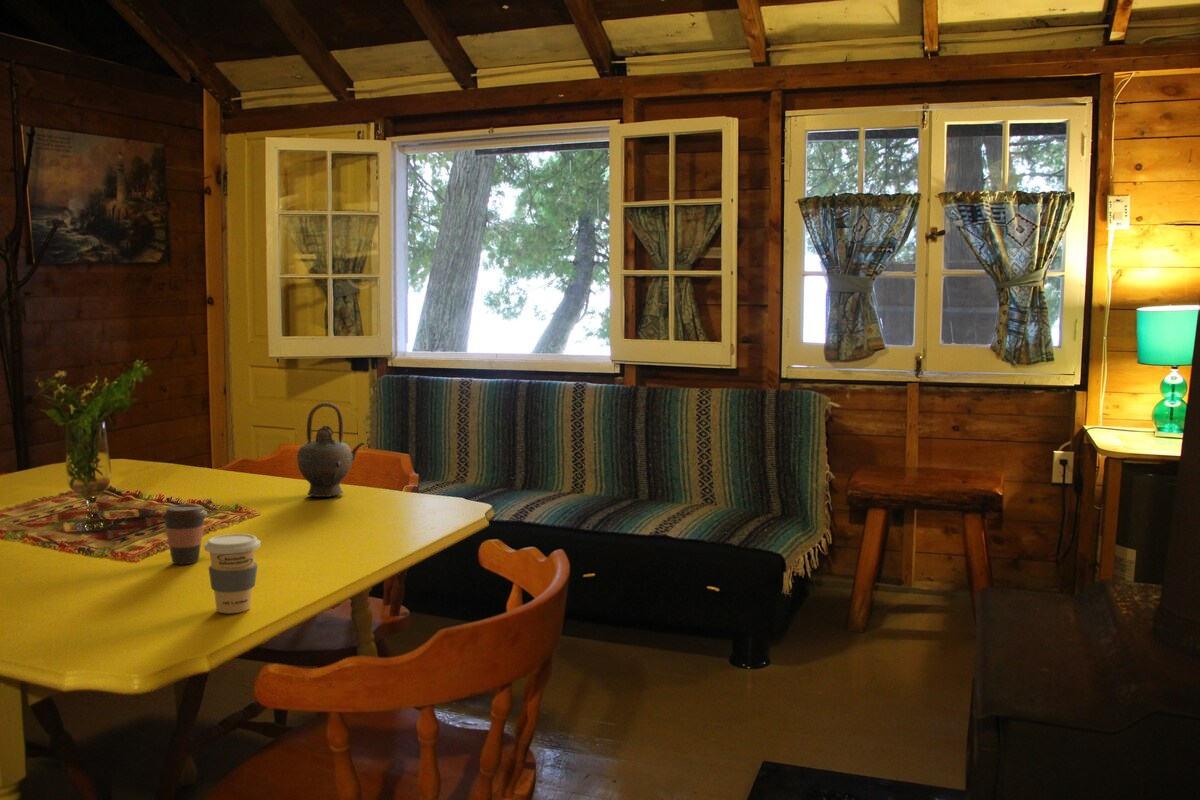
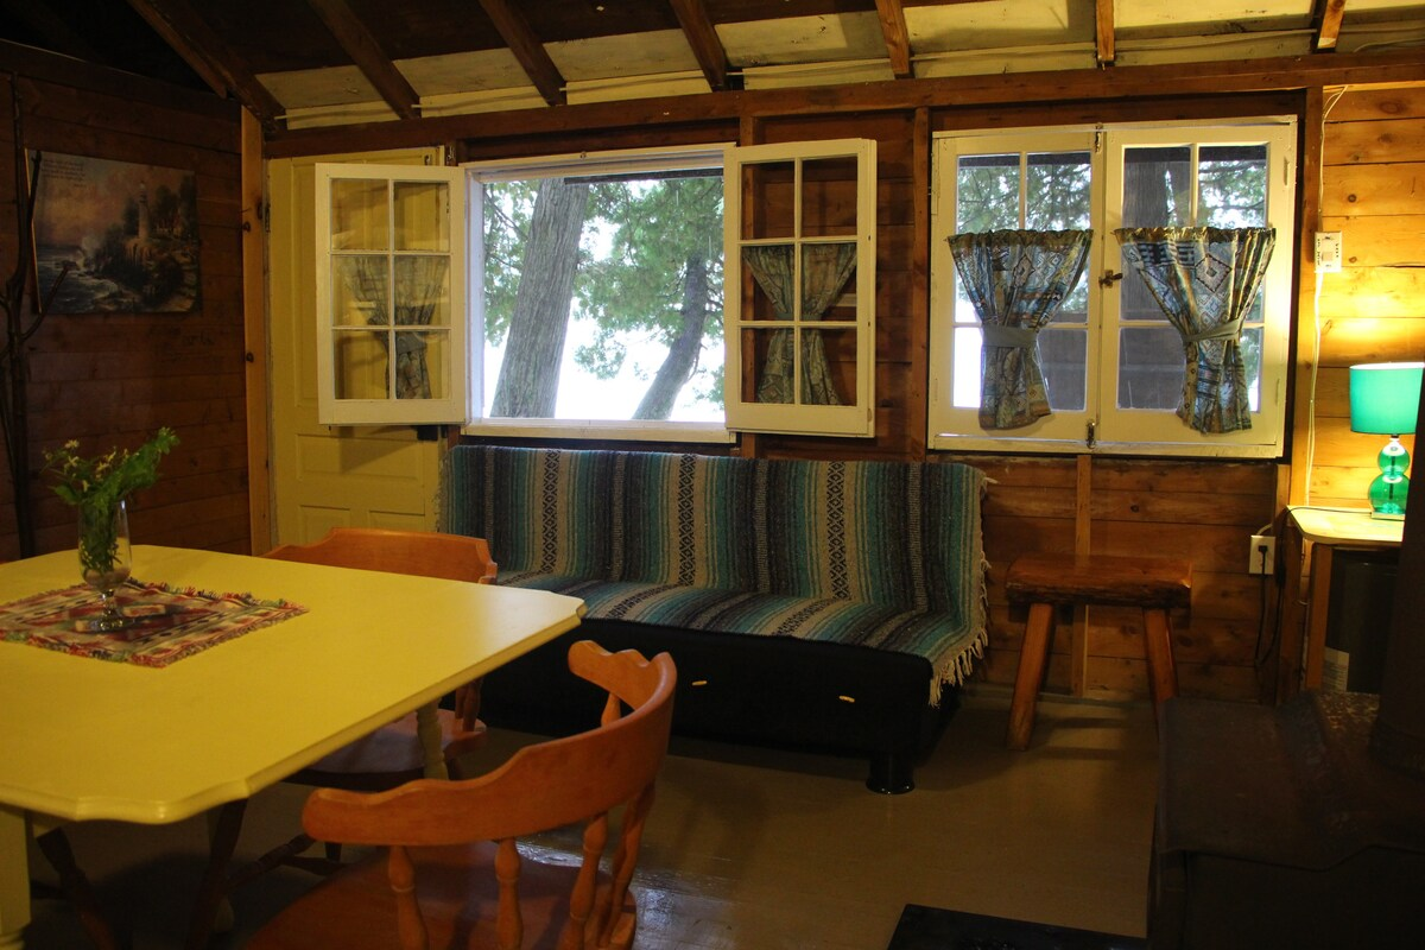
- coffee cup (232, 573)
- coffee cup (184, 534)
- teapot (331, 449)
